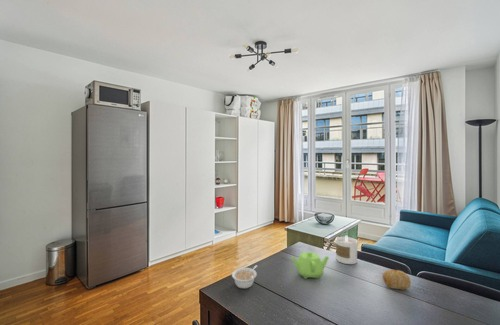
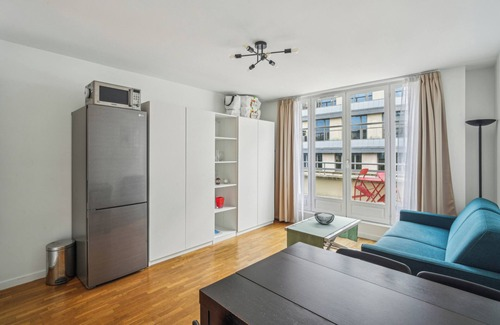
- teapot (310, 264)
- candle (346, 248)
- legume (244, 277)
- fruit (396, 278)
